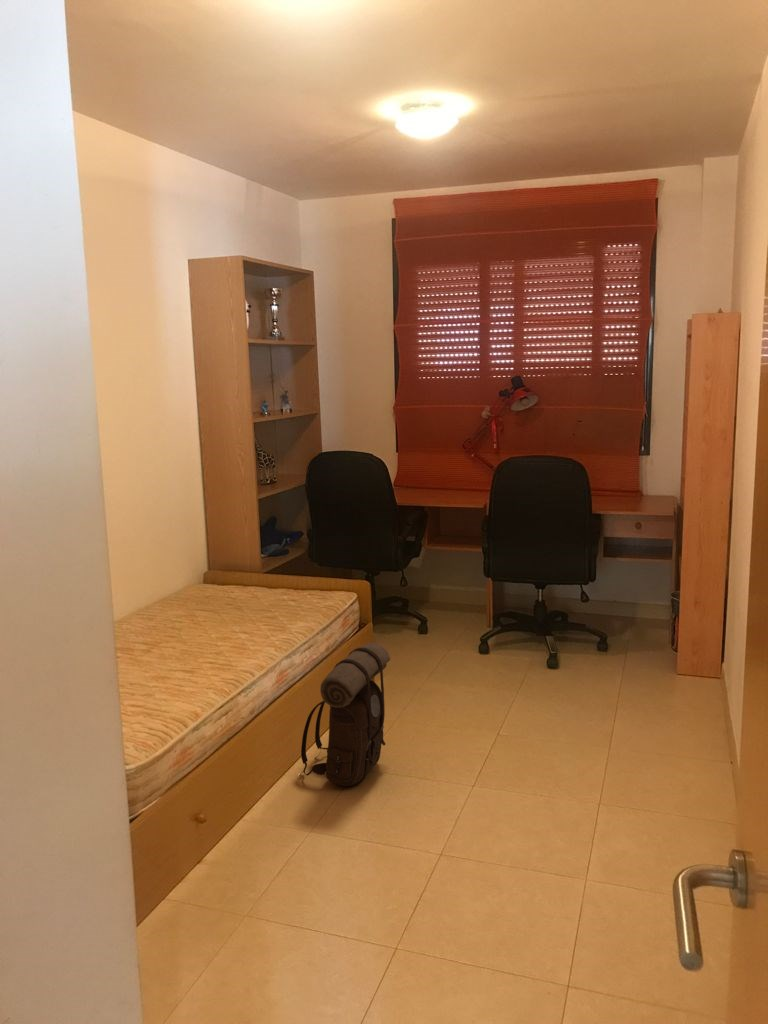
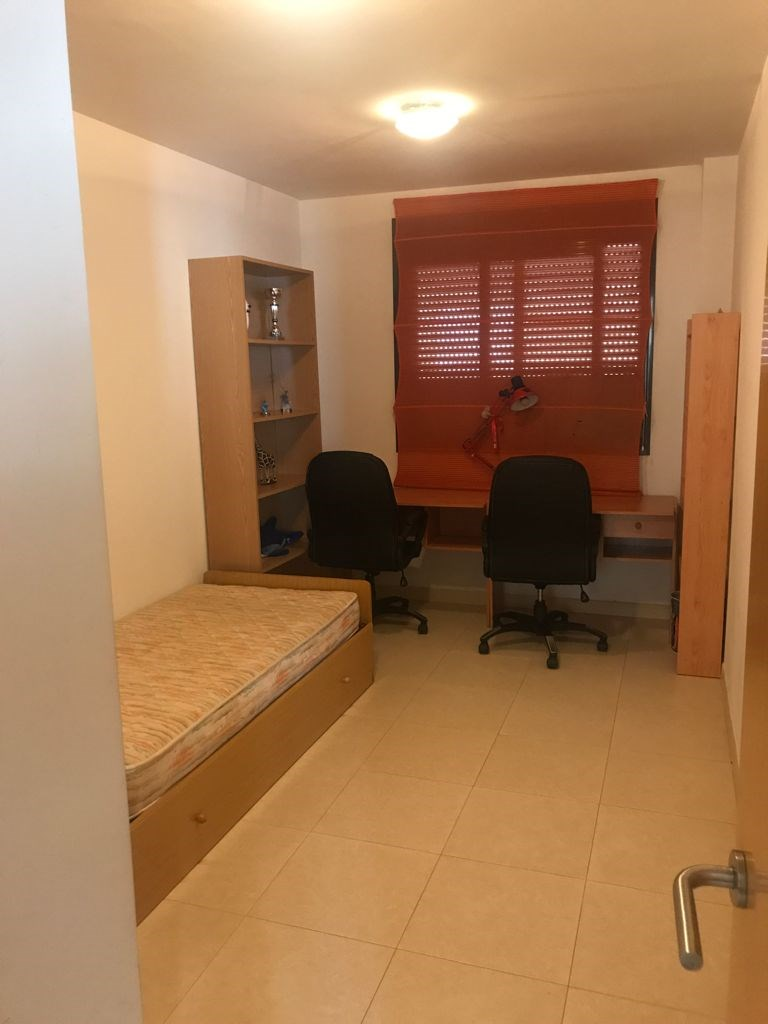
- backpack (340, 713)
